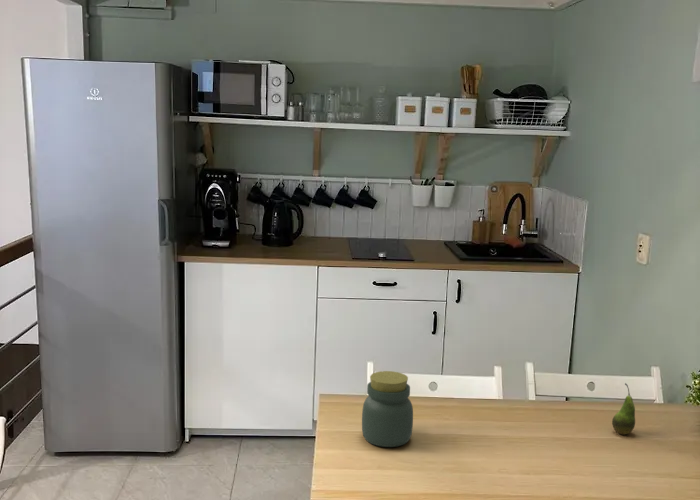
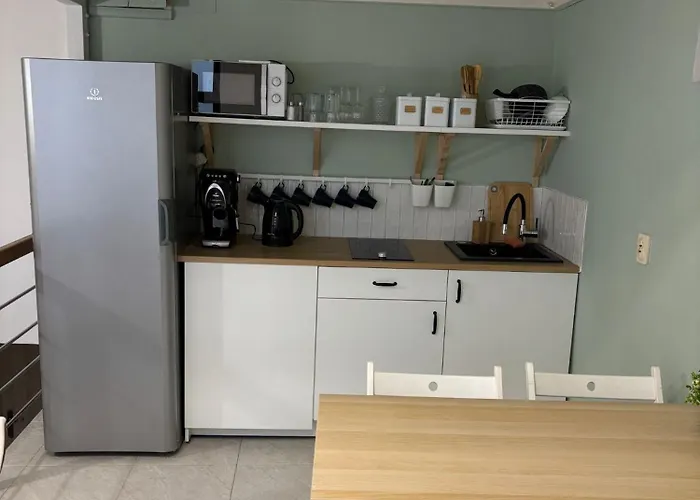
- jar (388, 407)
- fruit (625, 409)
